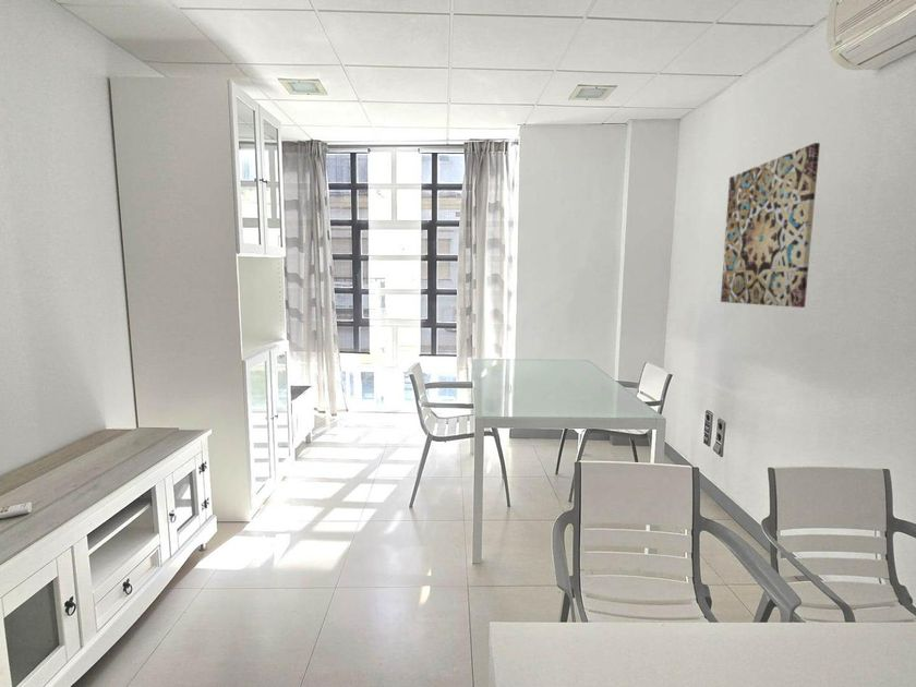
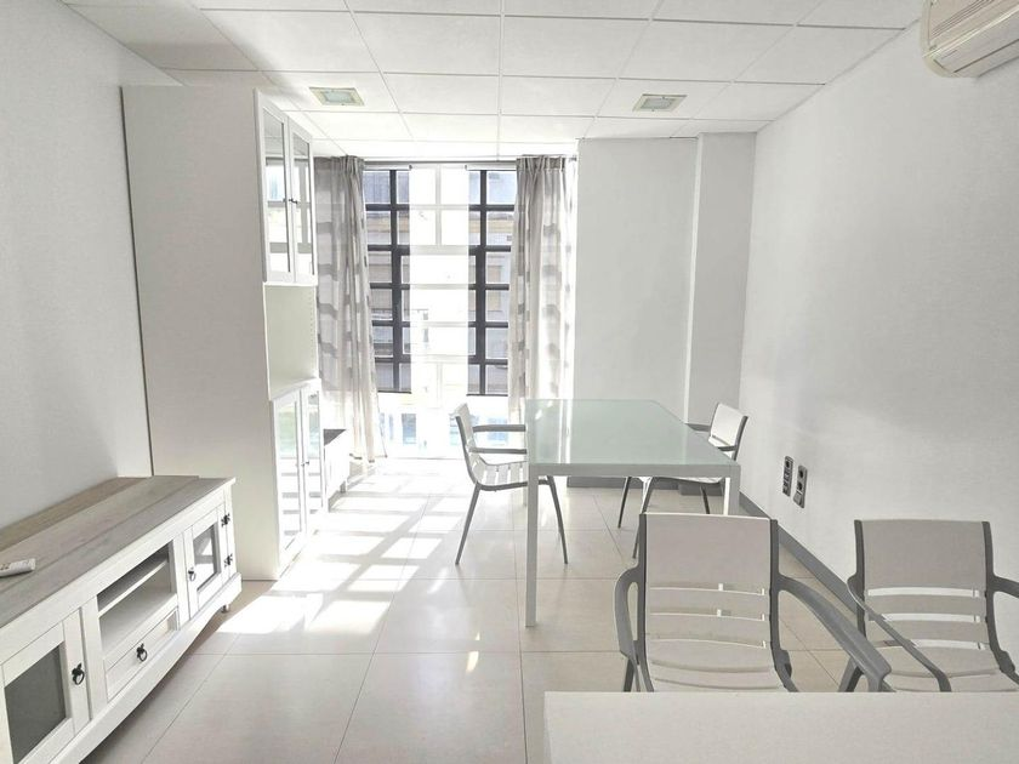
- wall art (762, 234)
